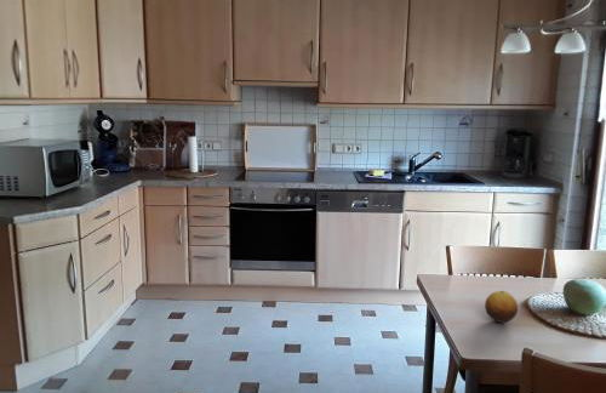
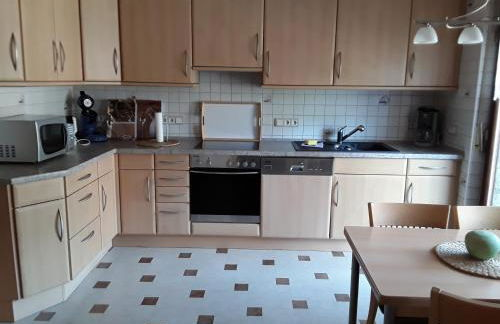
- fruit (501, 306)
